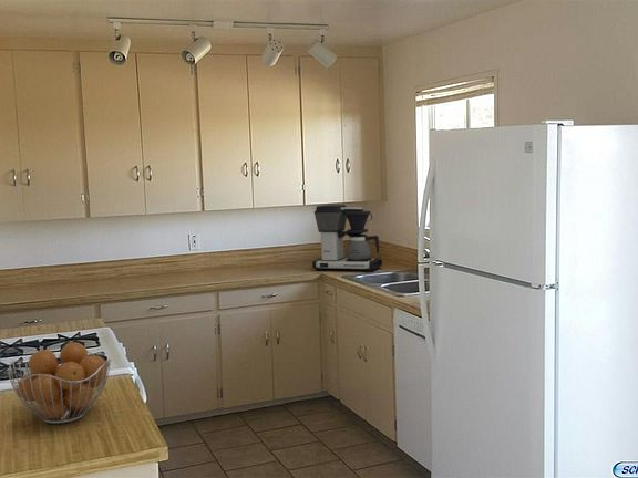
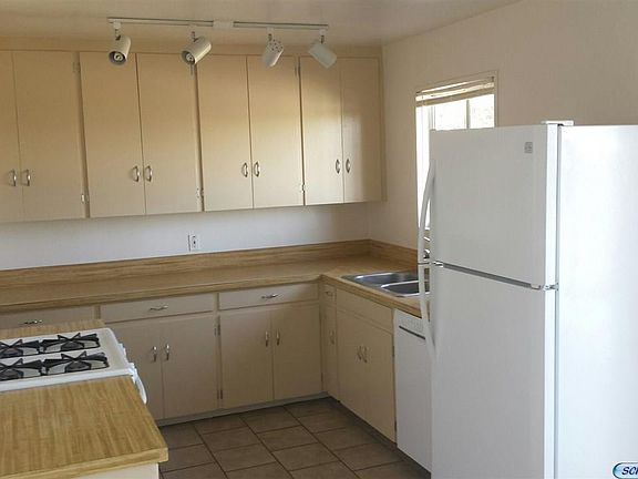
- coffee maker (349, 236)
- fruit basket (61, 382)
